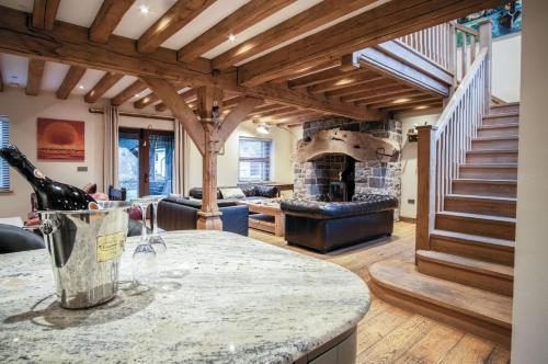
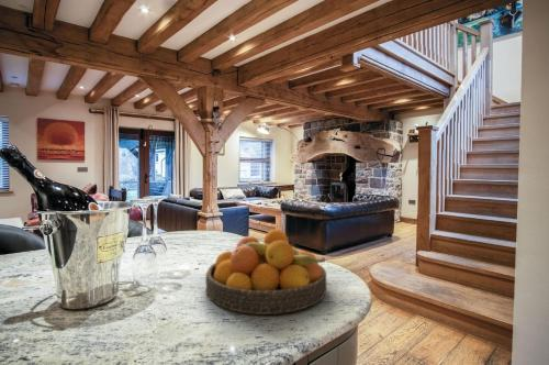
+ fruit bowl (266, 262)
